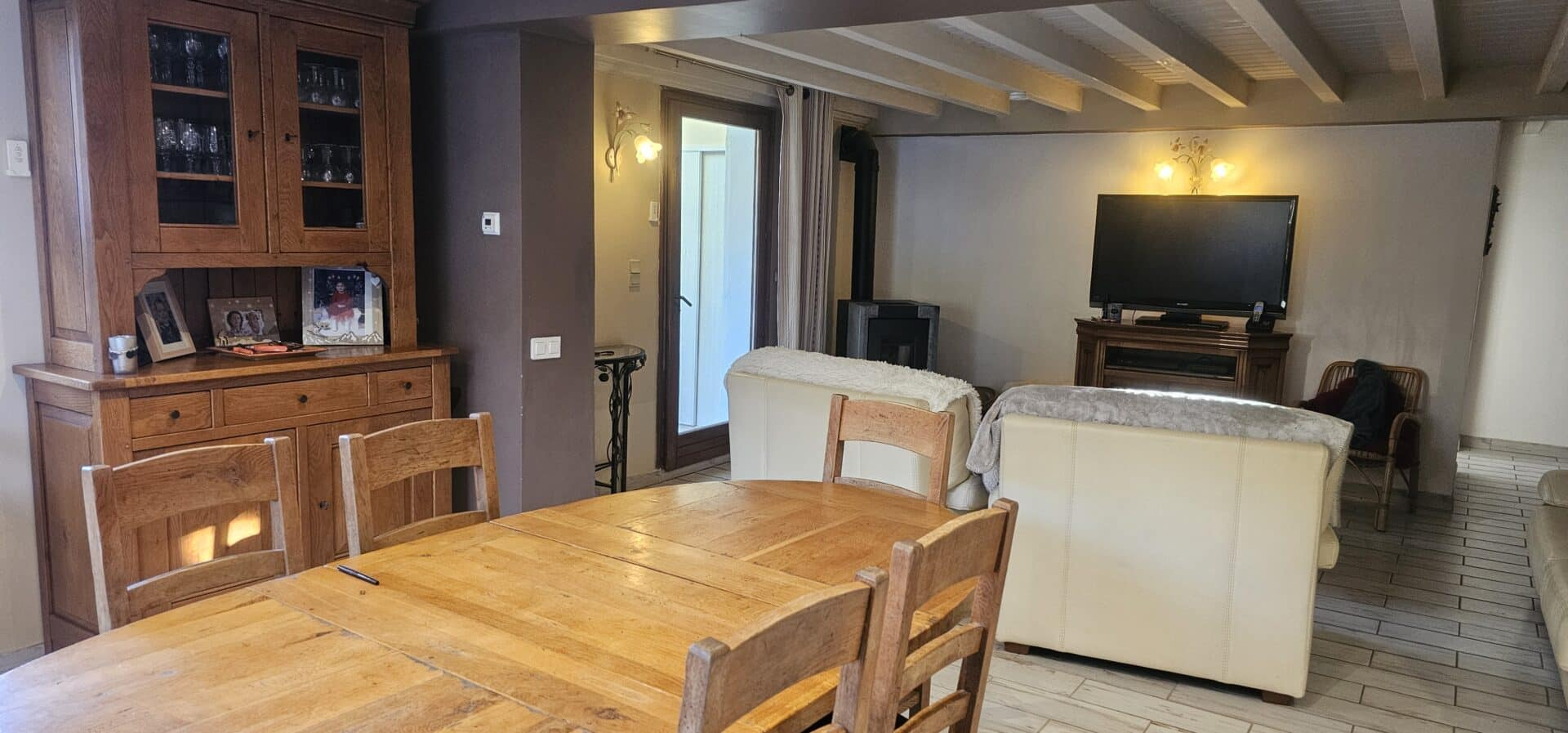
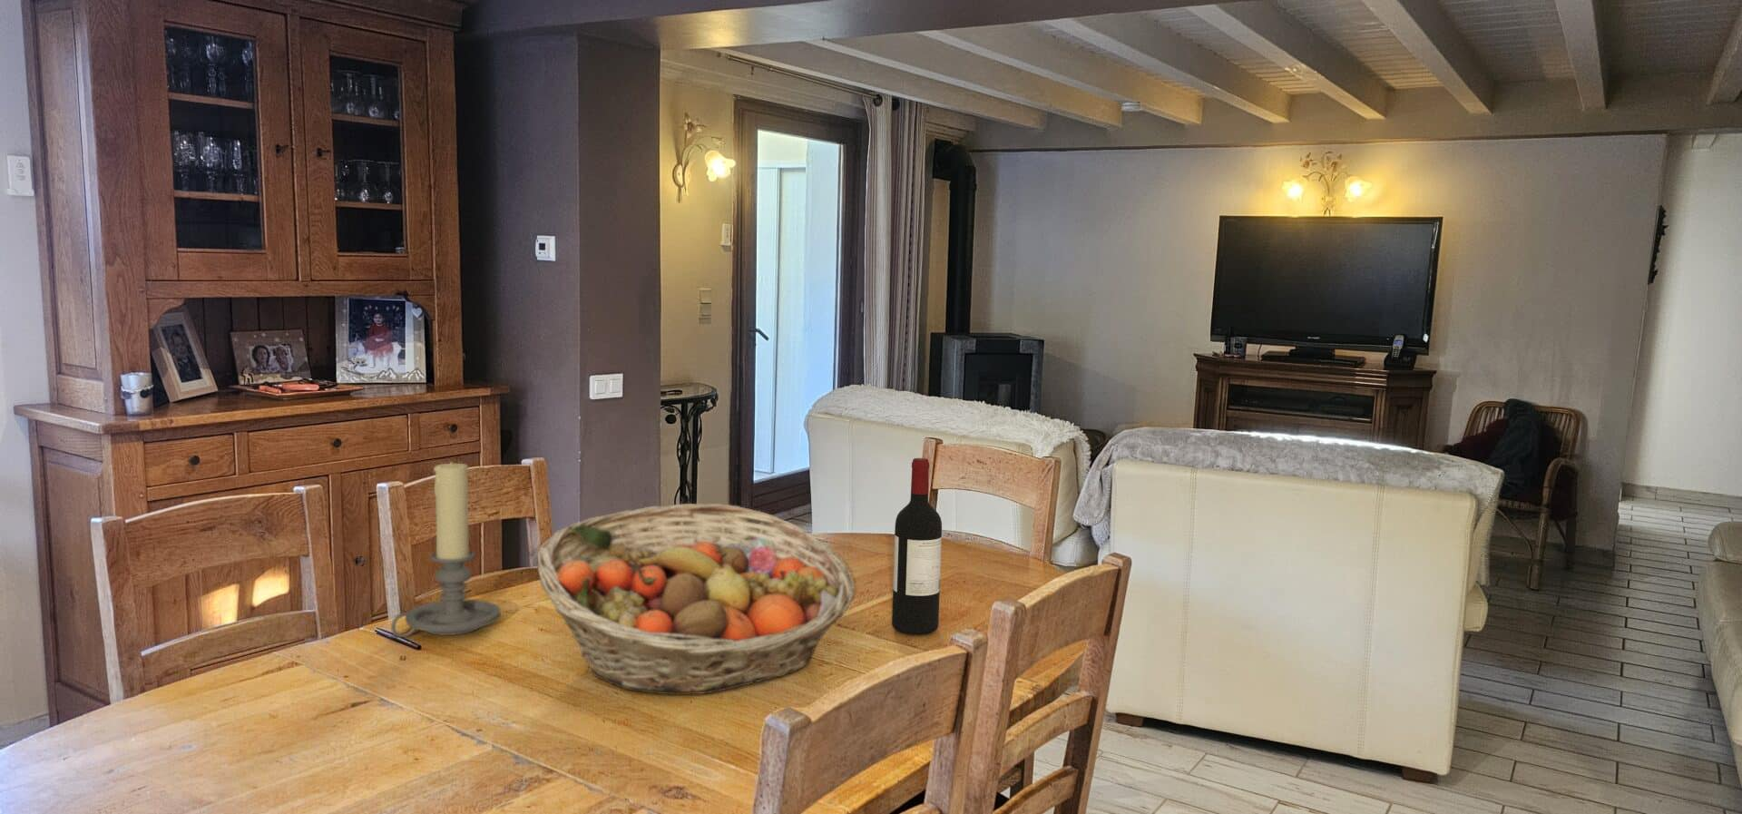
+ fruit basket (700, 593)
+ candle holder (443, 546)
+ wine bottle (918, 544)
